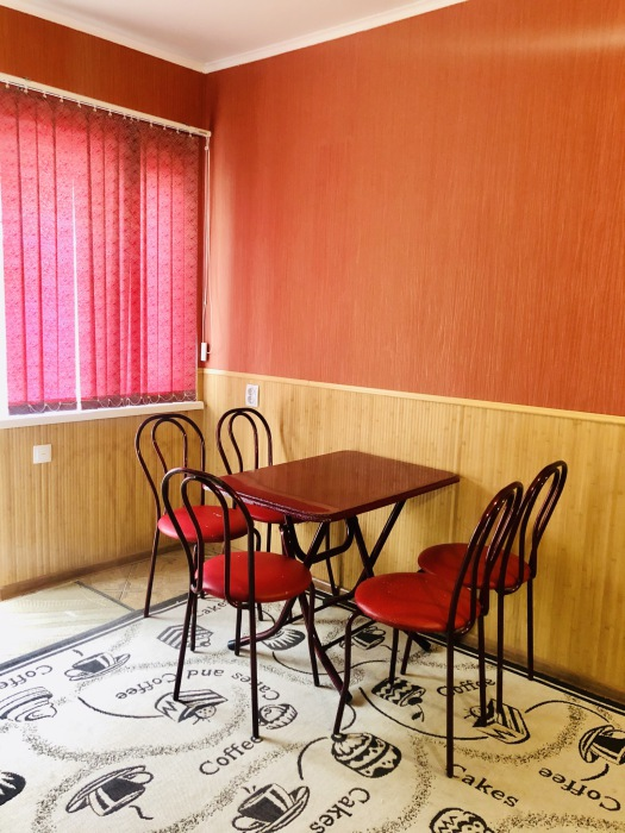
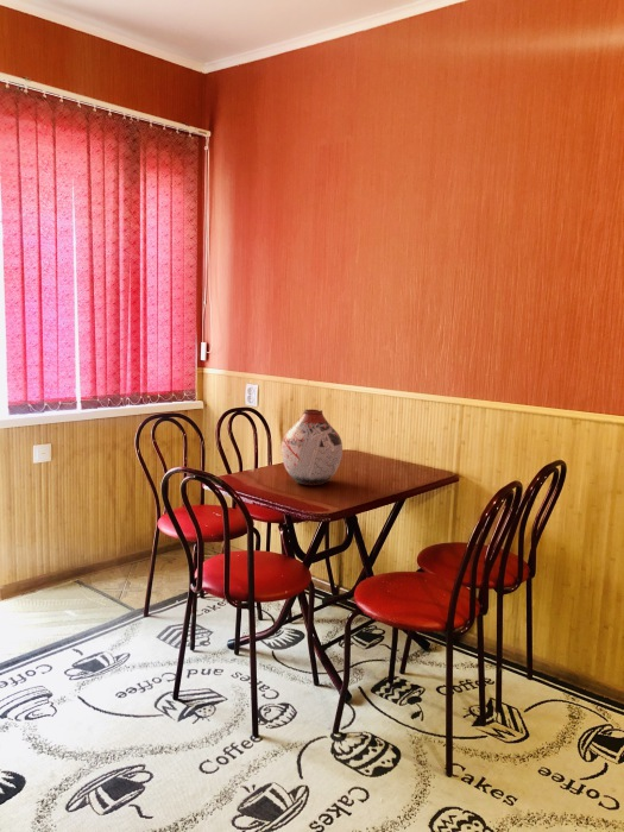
+ vase (311, 446)
